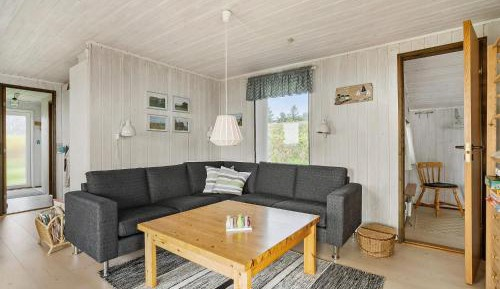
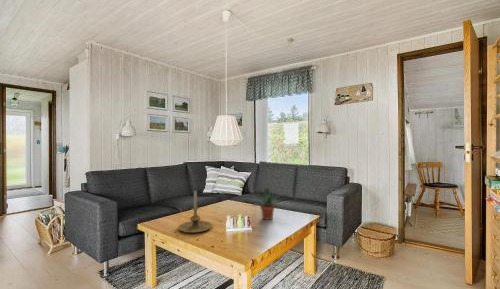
+ potted plant (267, 203)
+ candle holder (195, 209)
